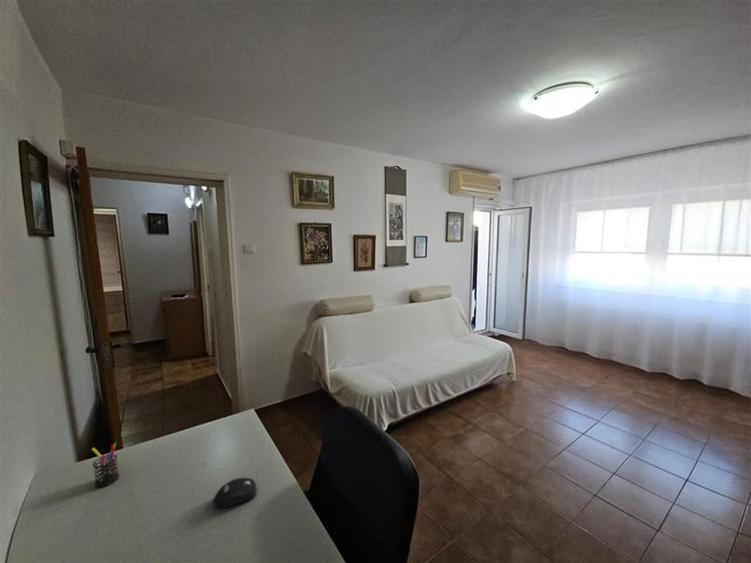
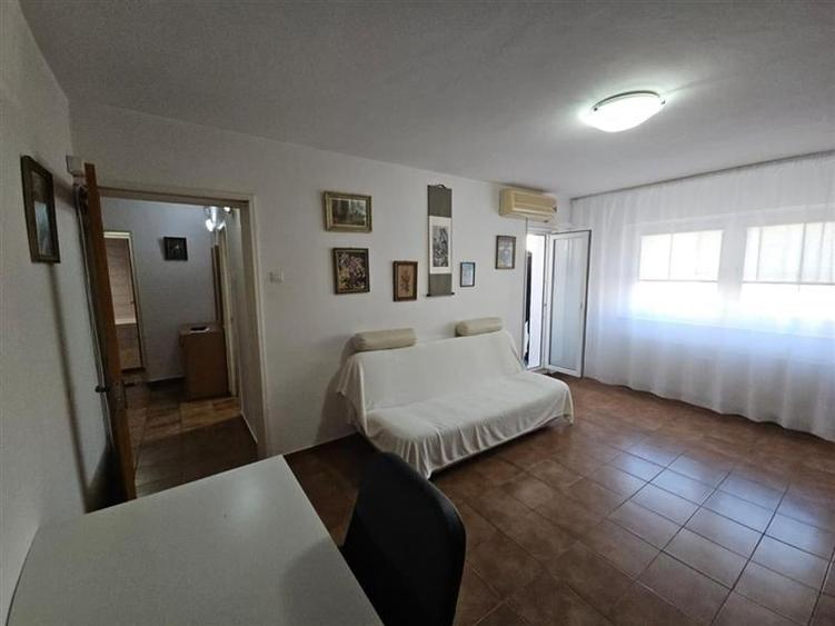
- pen holder (108, 461)
- computer mouse (234, 490)
